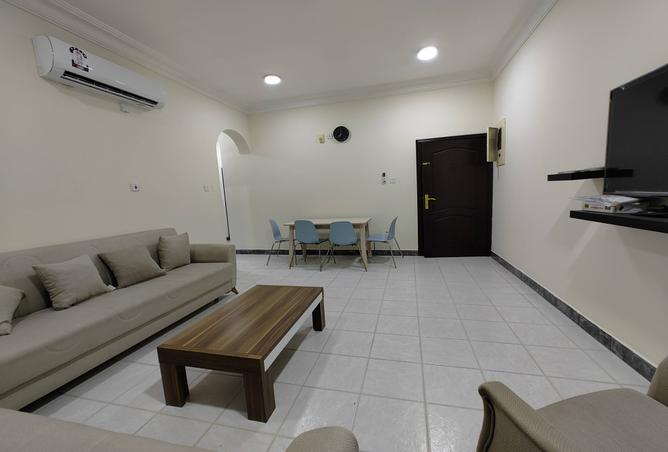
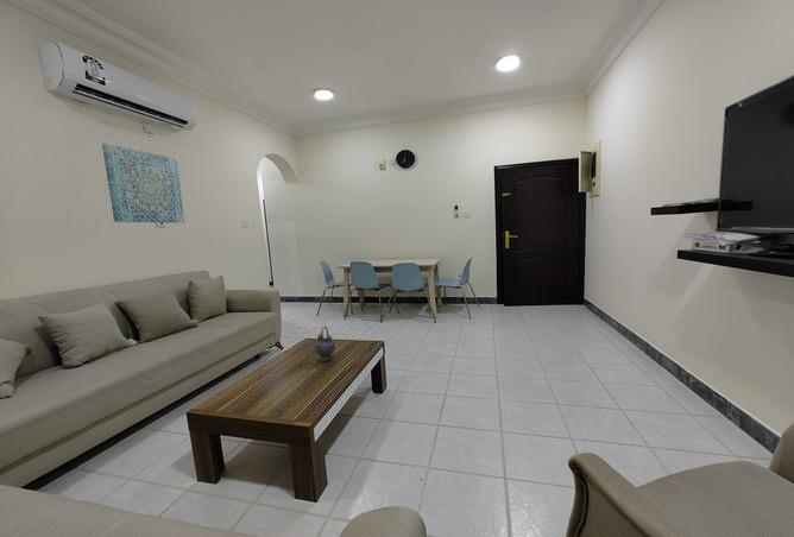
+ teapot (323, 343)
+ wall art (147, 187)
